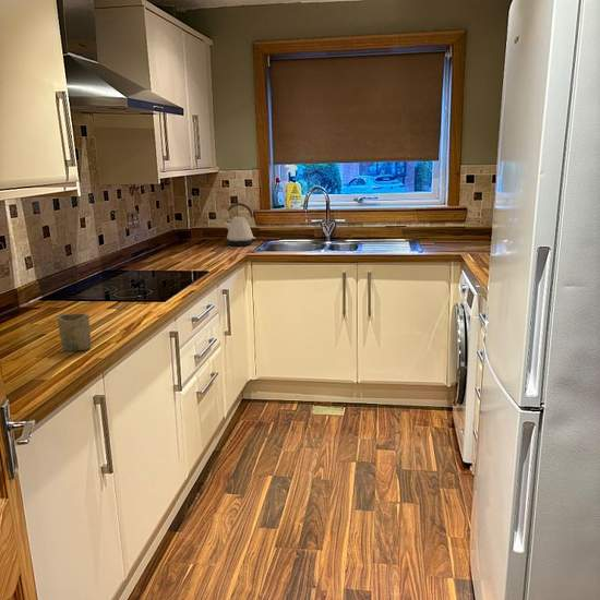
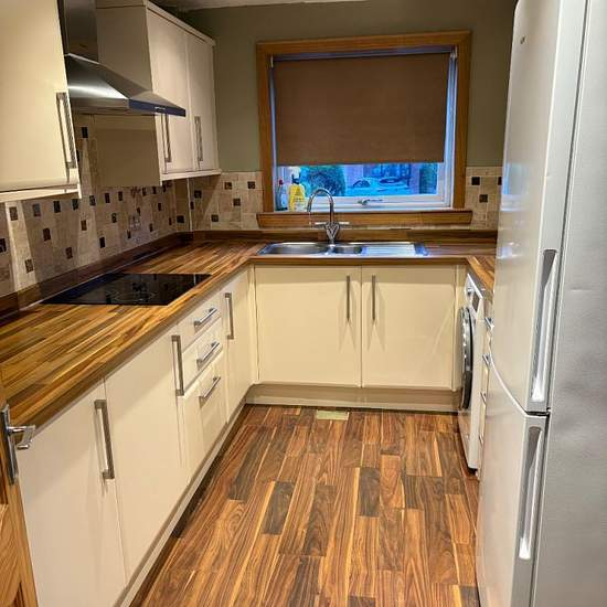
- cup (74, 332)
- kettle (238, 224)
